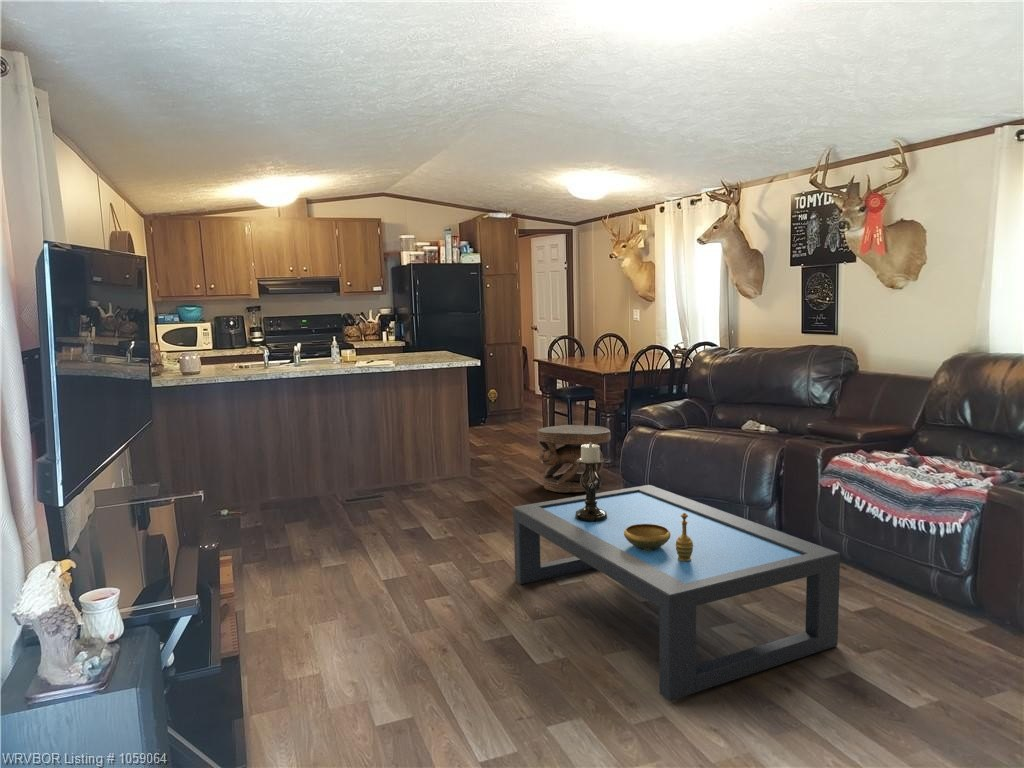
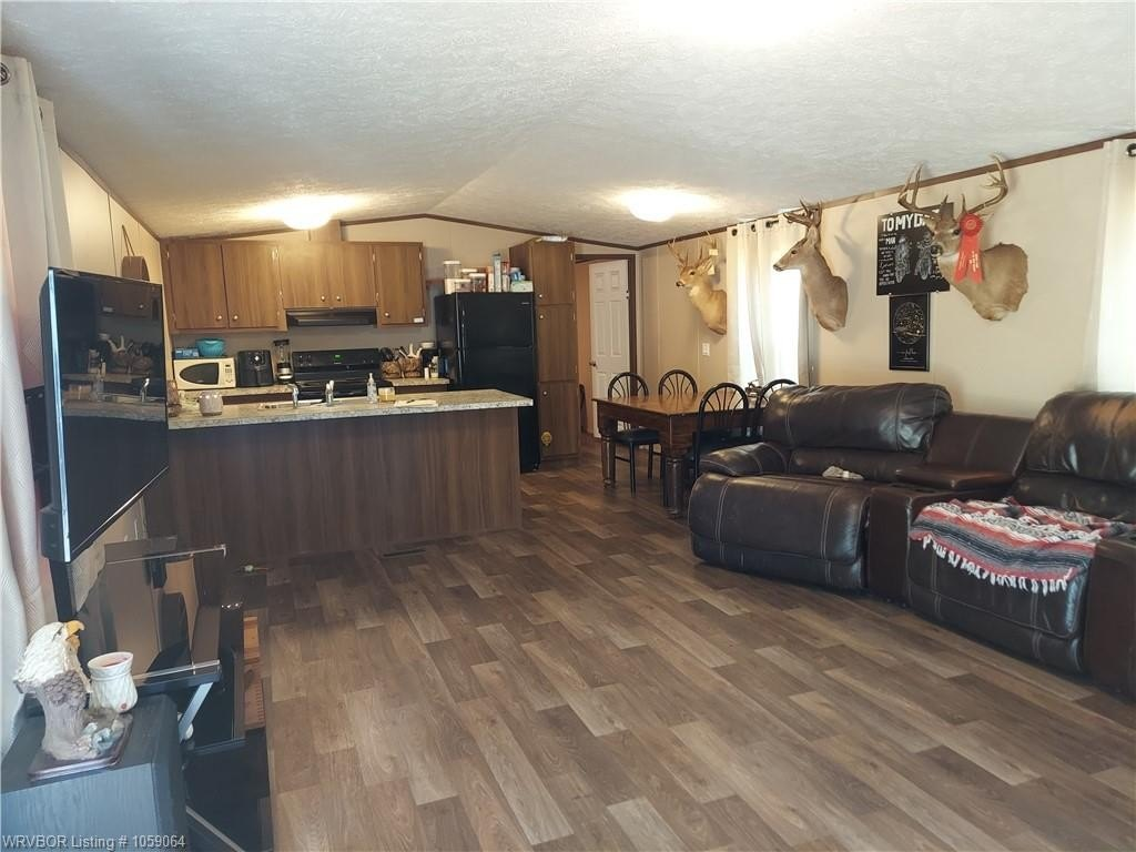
- coffee table (657, 568)
- carved stool (572, 457)
- candle holder (590, 477)
- decorative bowl (658, 525)
